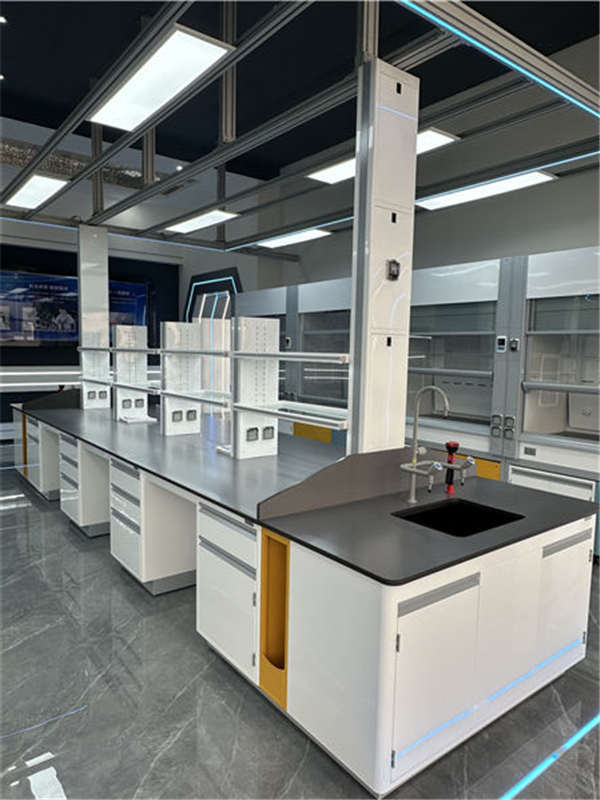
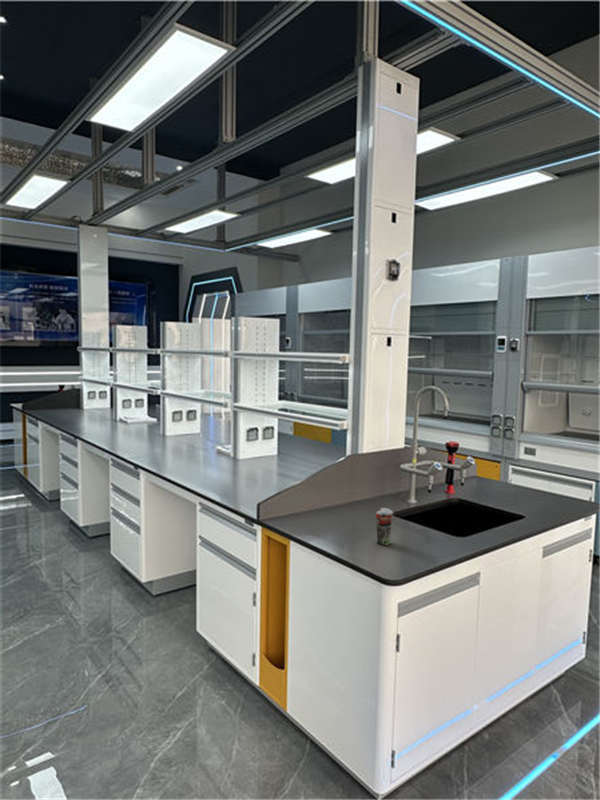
+ beverage cup (384, 526)
